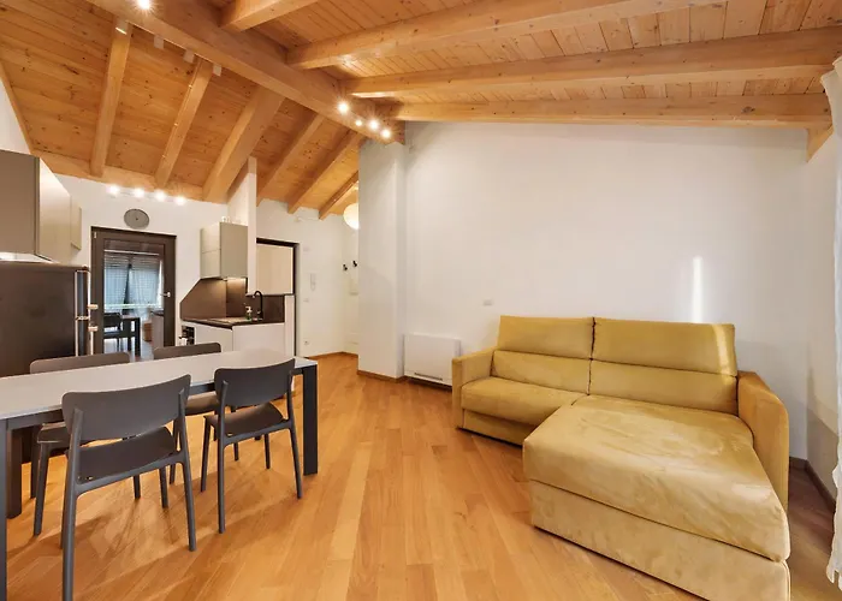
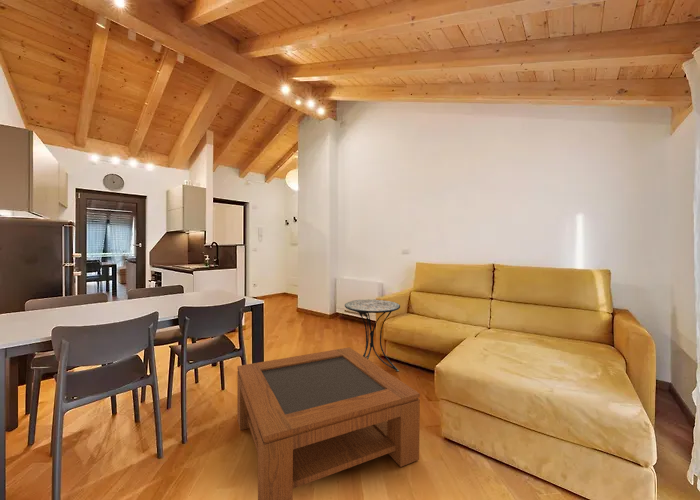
+ side table (371, 336)
+ coffee table (319, 408)
